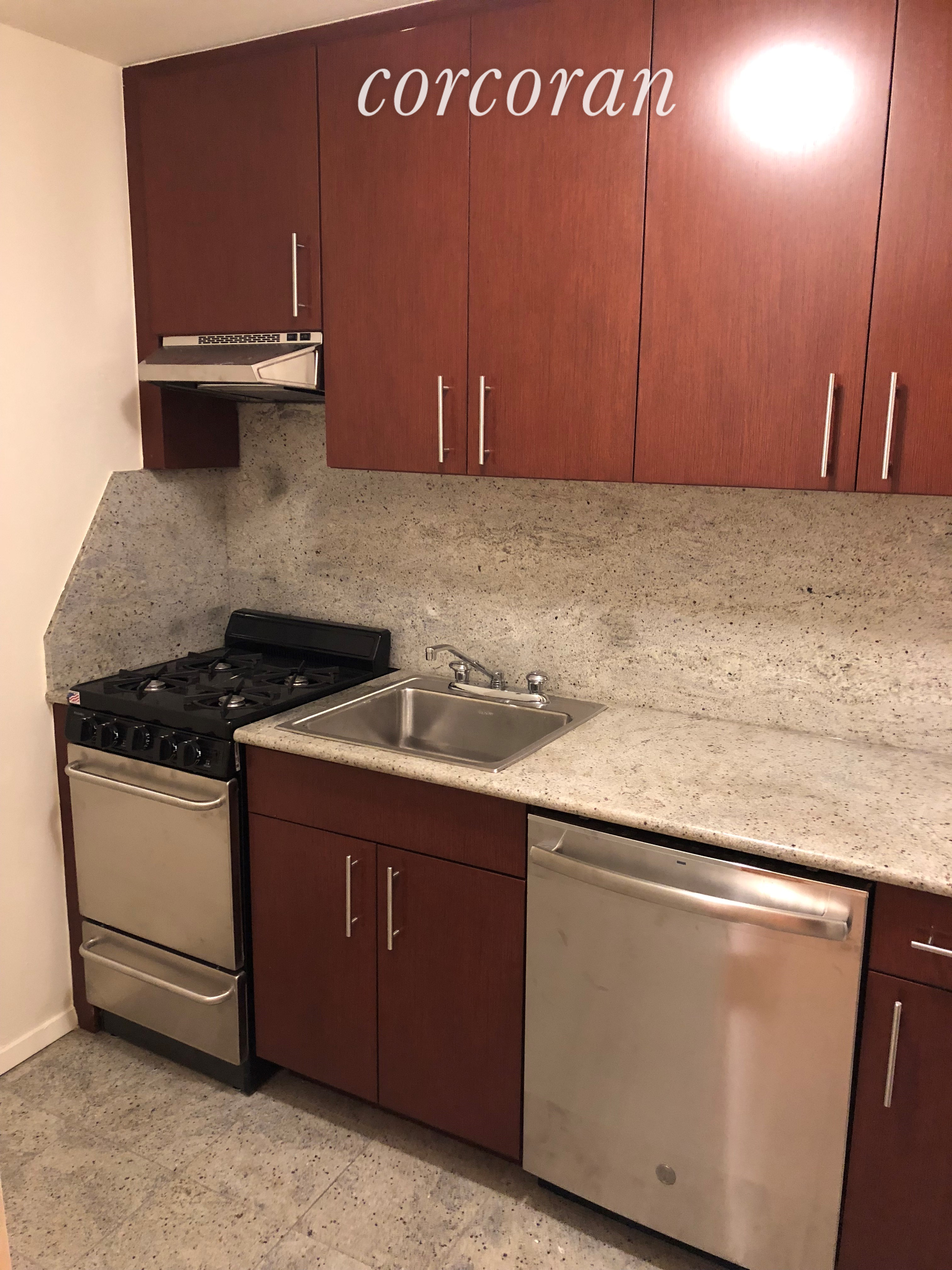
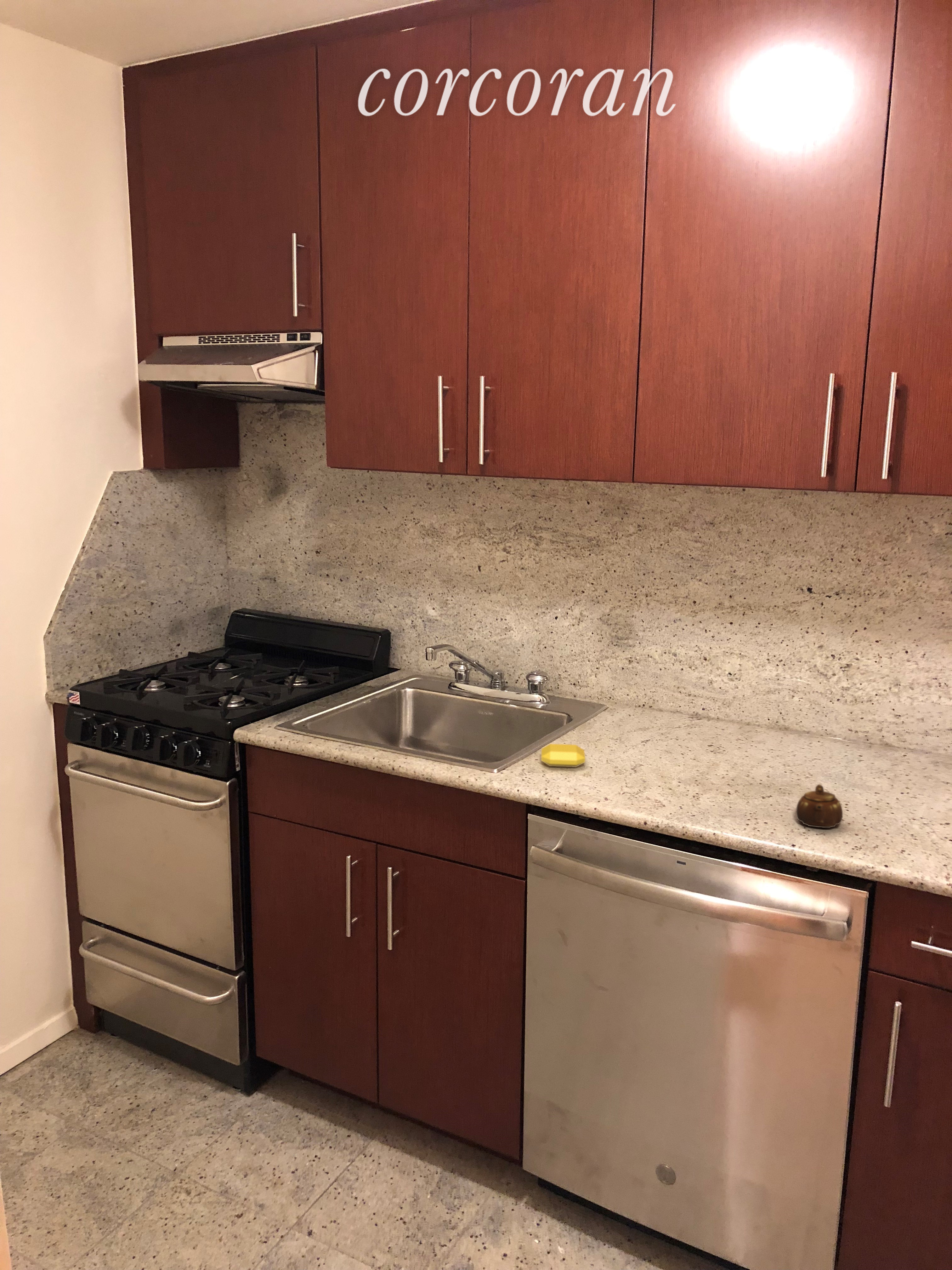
+ soap bar (563, 755)
+ teapot (820, 804)
